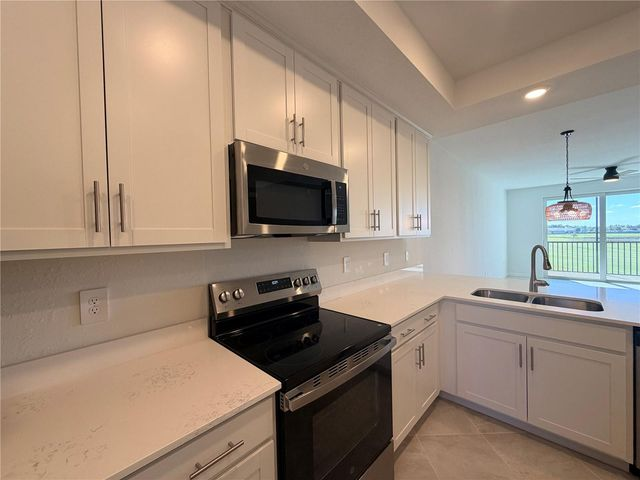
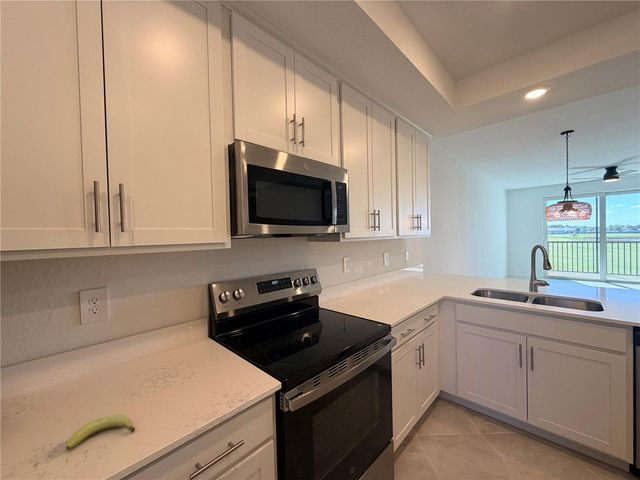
+ fruit (104, 427)
